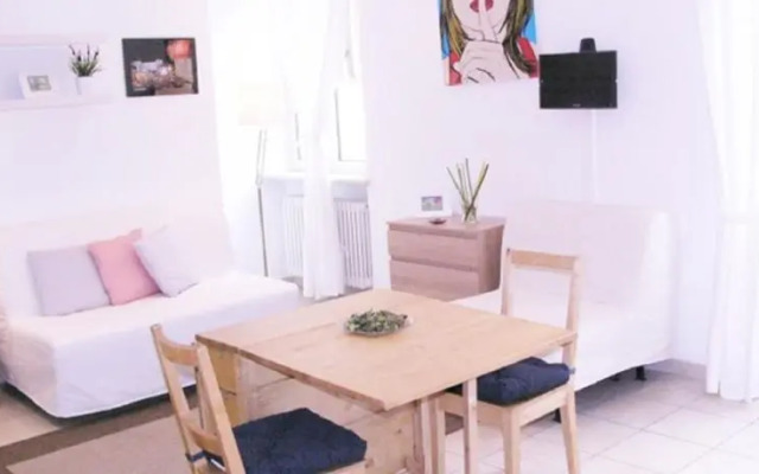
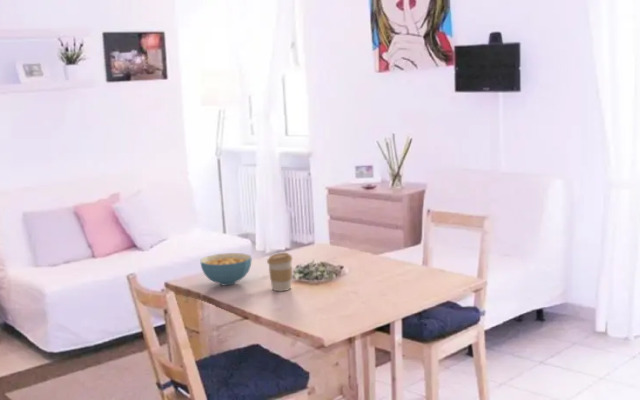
+ cereal bowl (226, 271)
+ coffee cup (280, 271)
